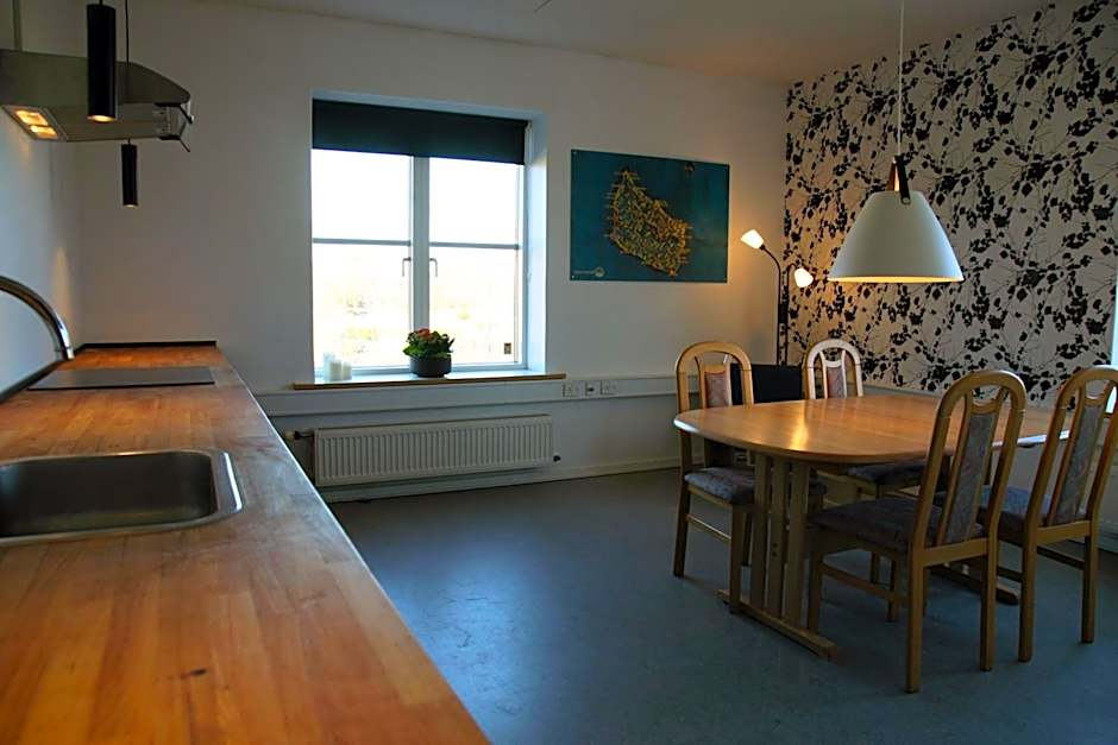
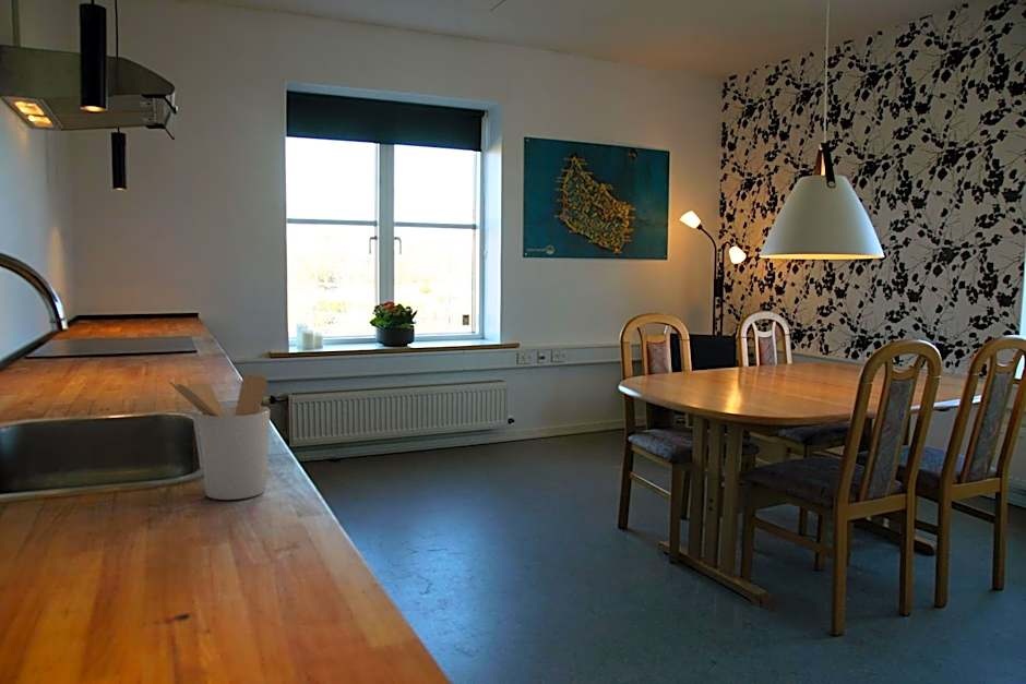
+ utensil holder (218, 433)
